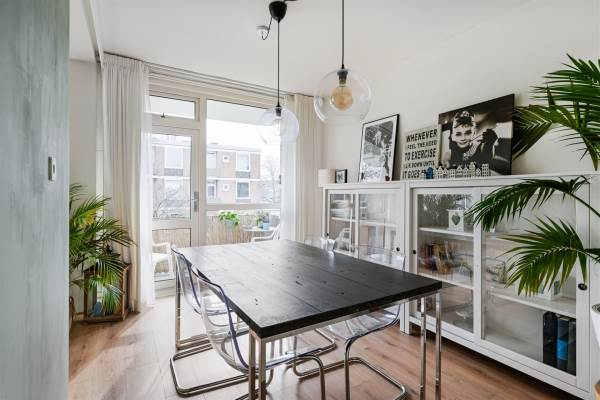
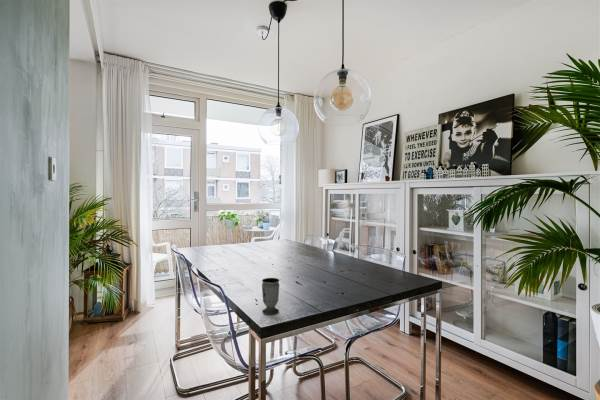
+ cup (270, 295)
